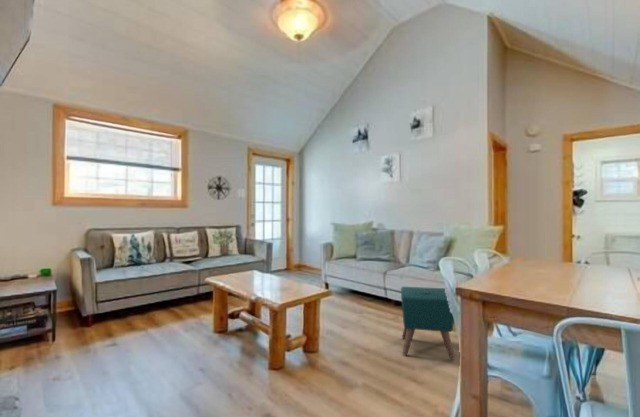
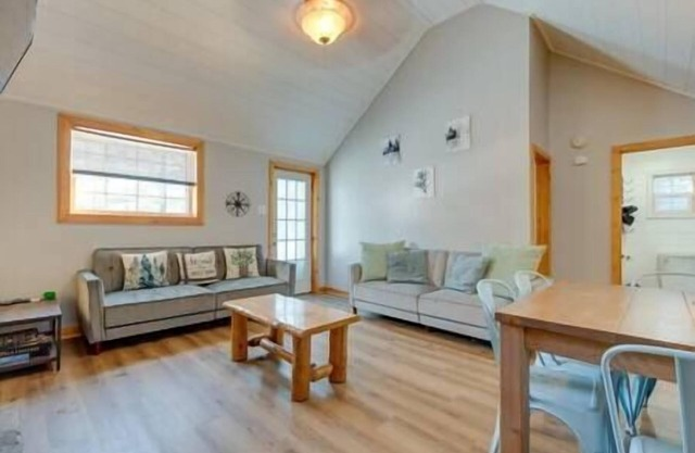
- ottoman (426, 319)
